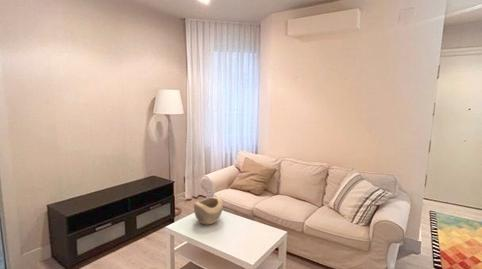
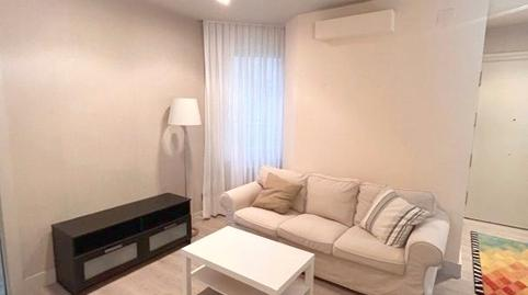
- decorative bowl (208, 210)
